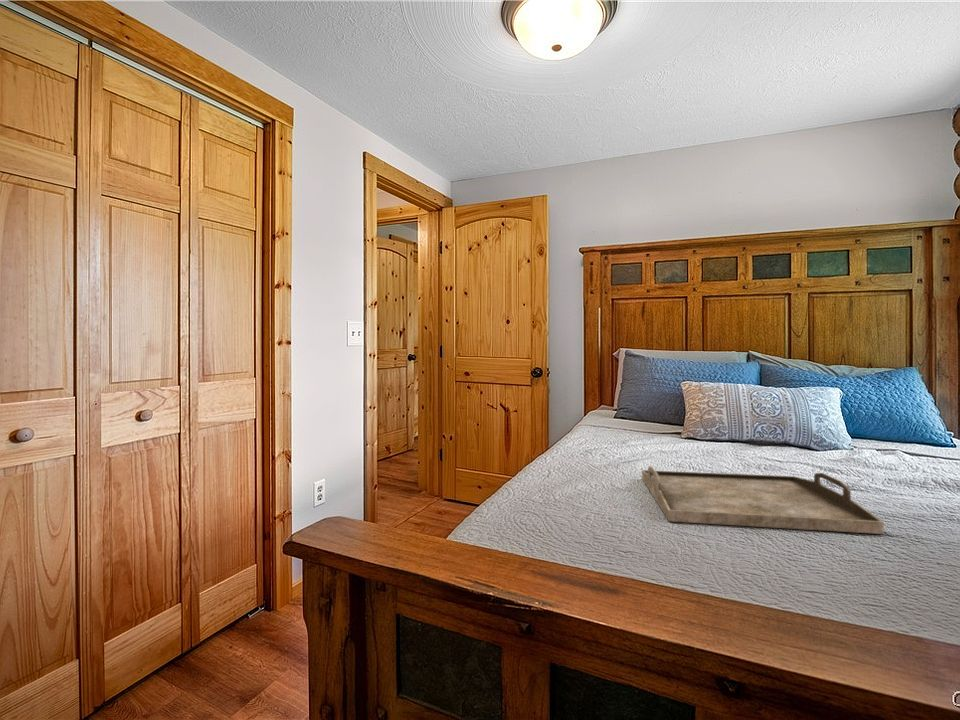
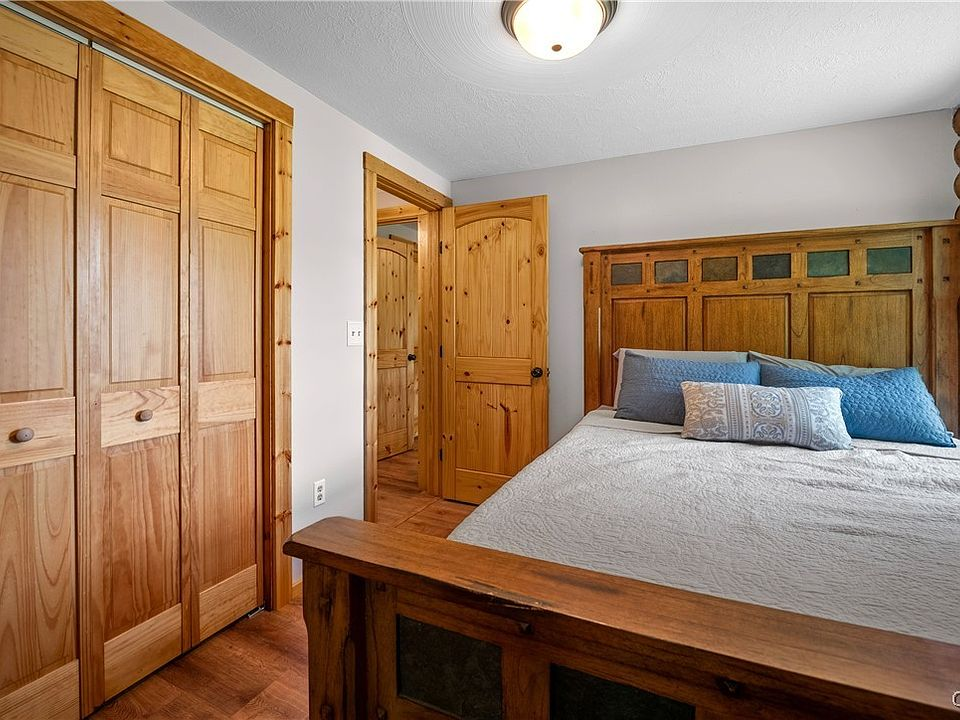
- serving tray (739, 487)
